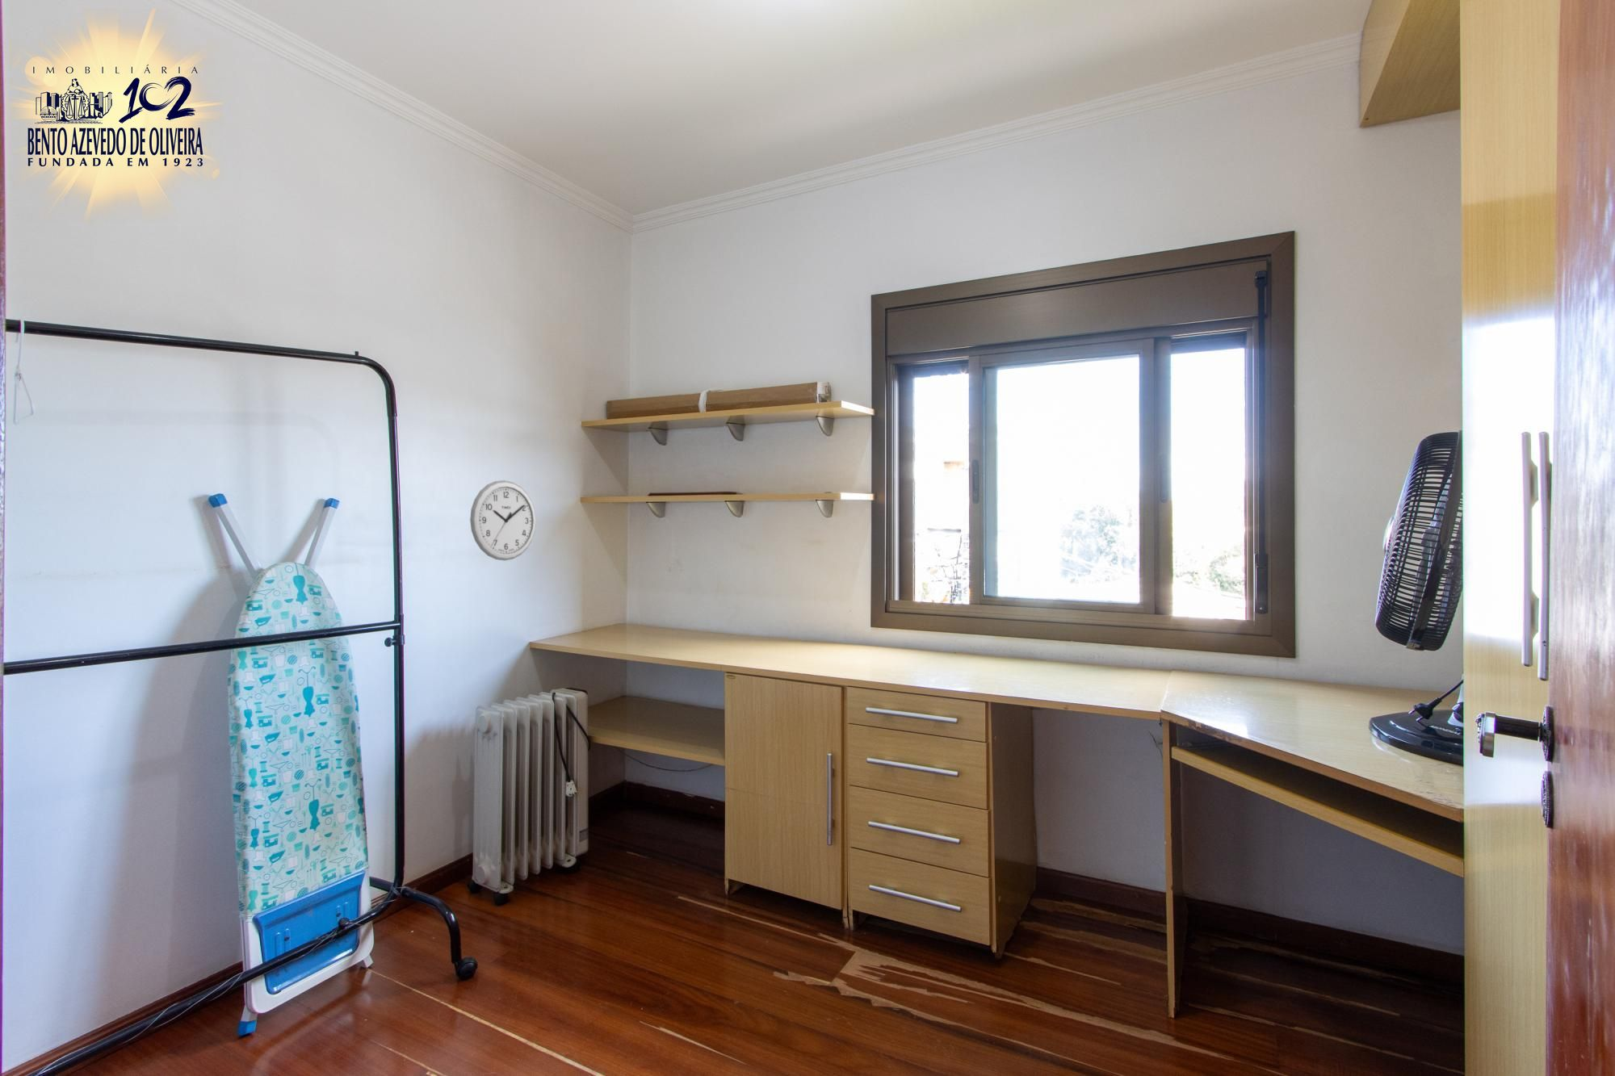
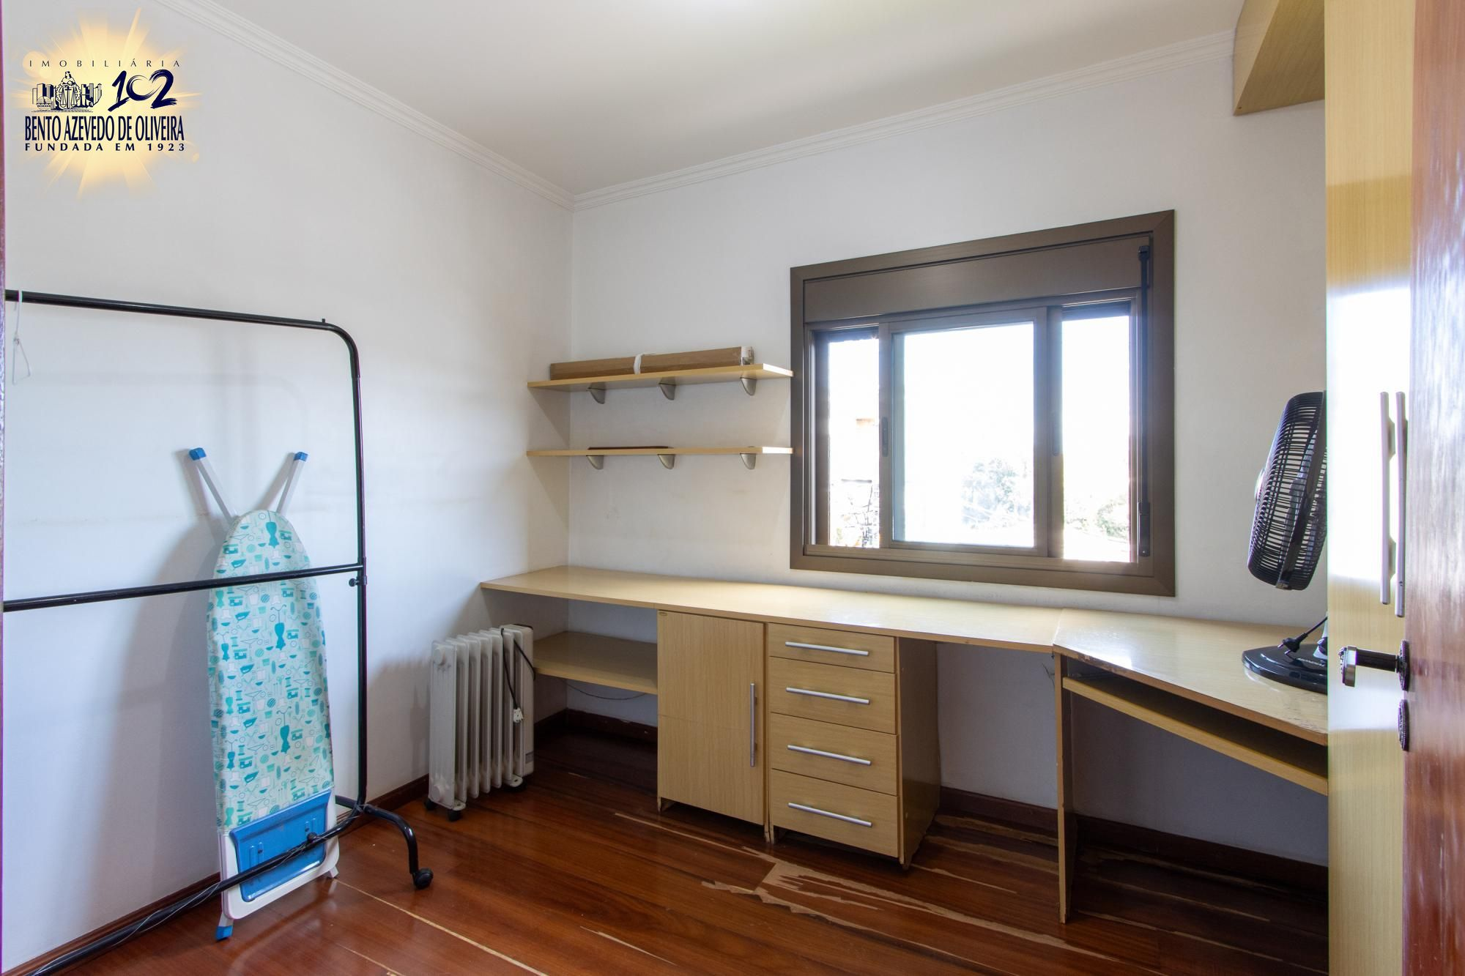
- wall clock (506, 520)
